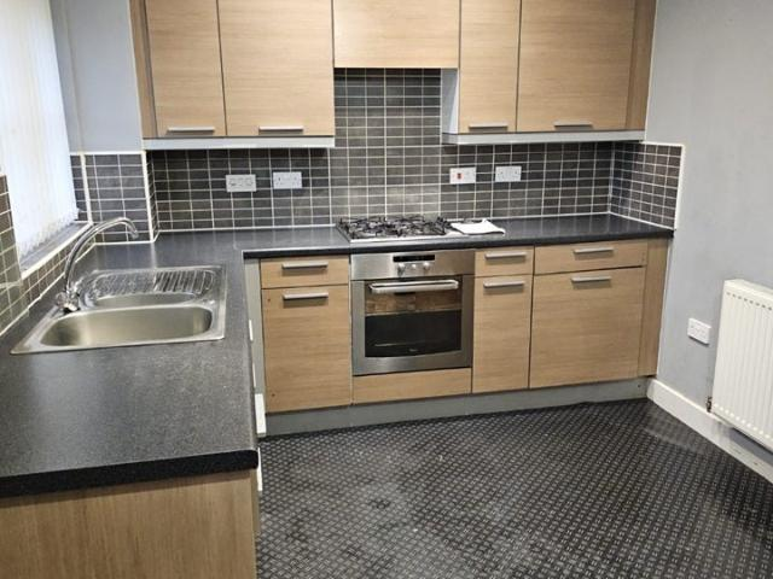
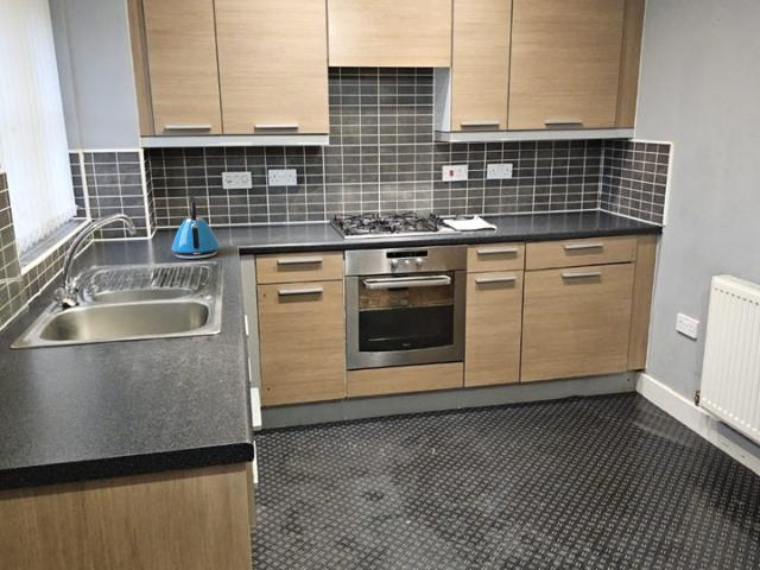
+ kettle (194, 226)
